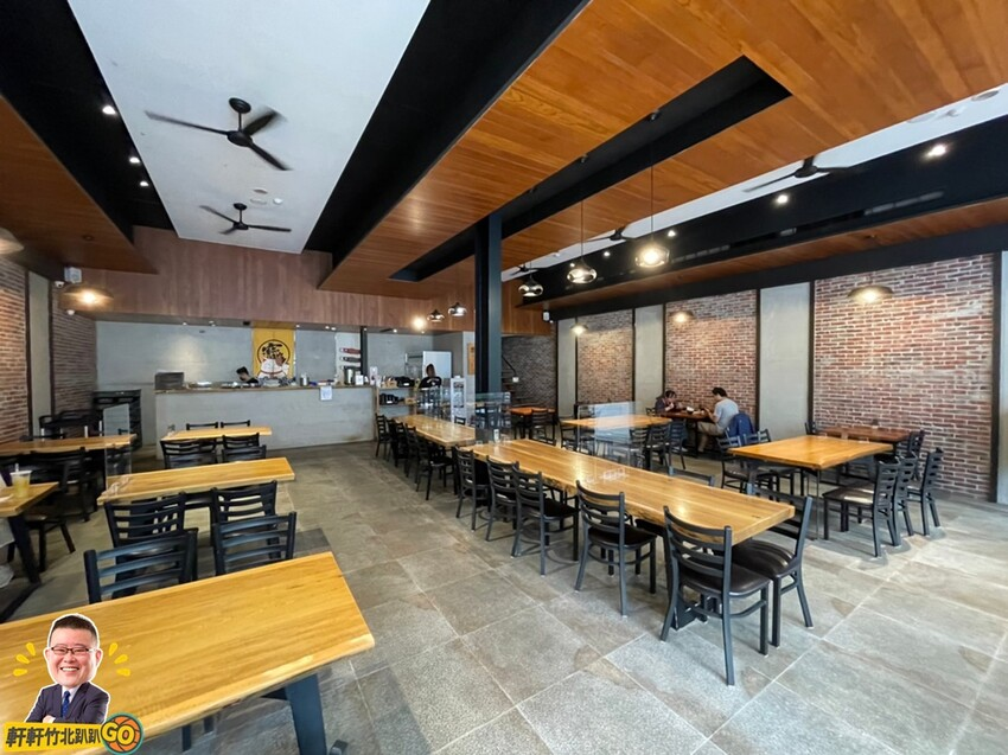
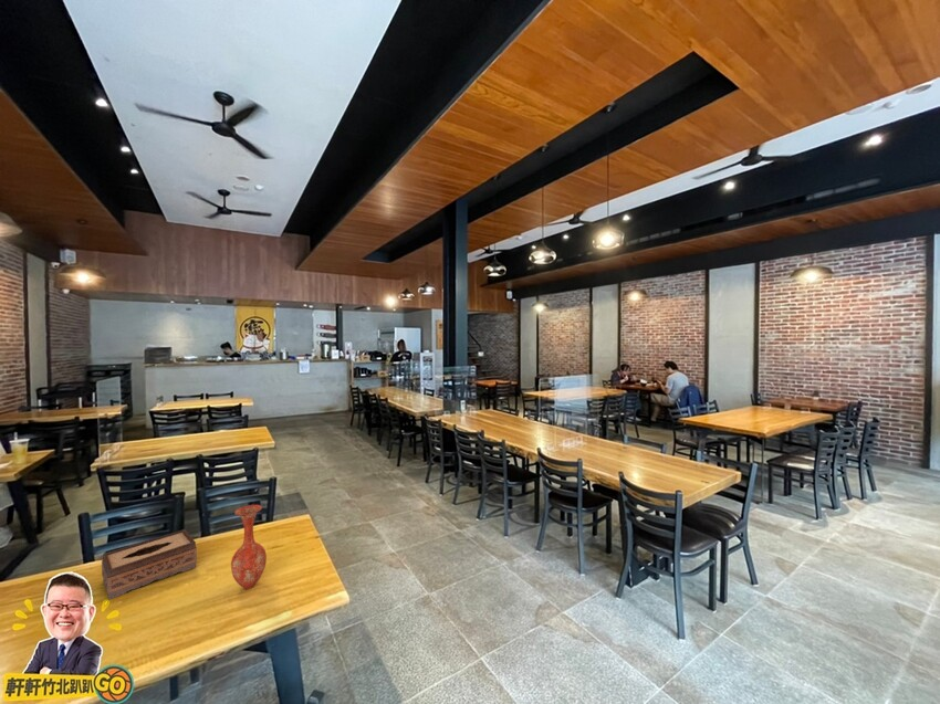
+ vase (249, 547)
+ tissue box (150, 560)
